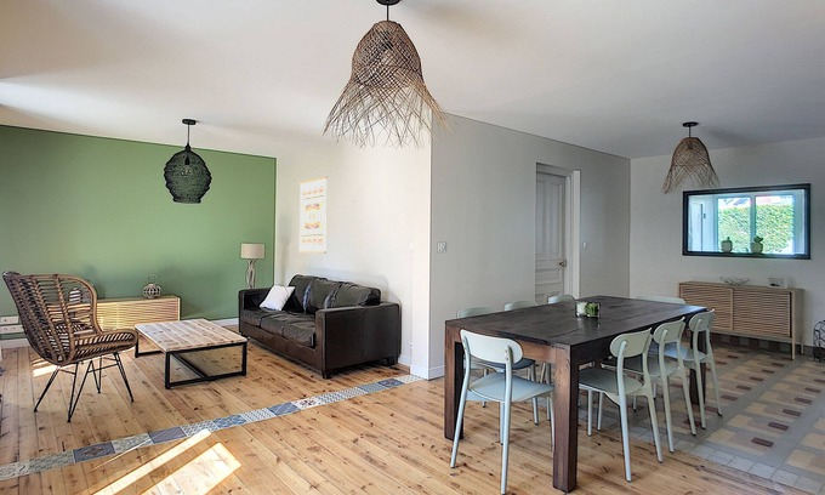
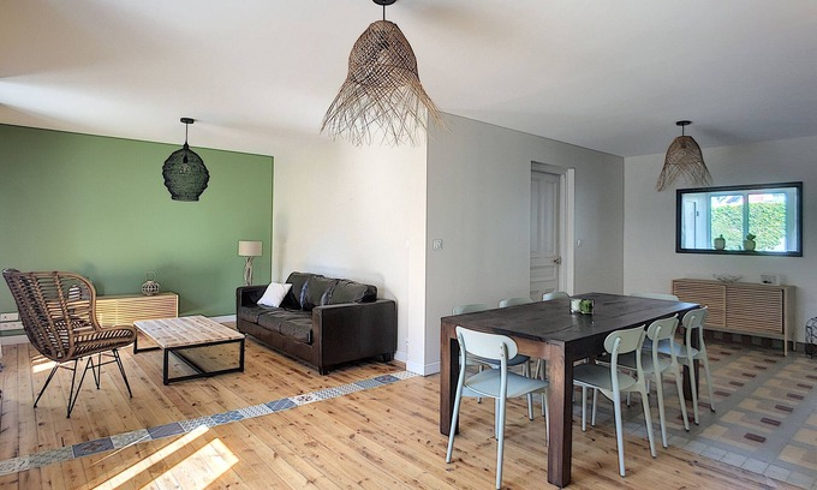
- wall art (312, 216)
